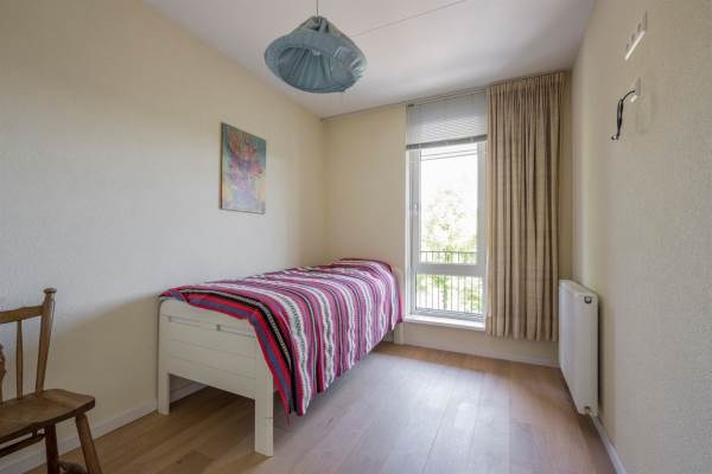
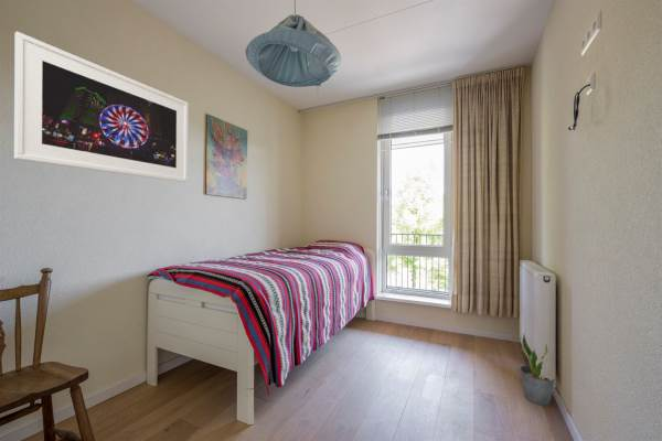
+ potted plant (537, 366)
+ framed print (120, 123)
